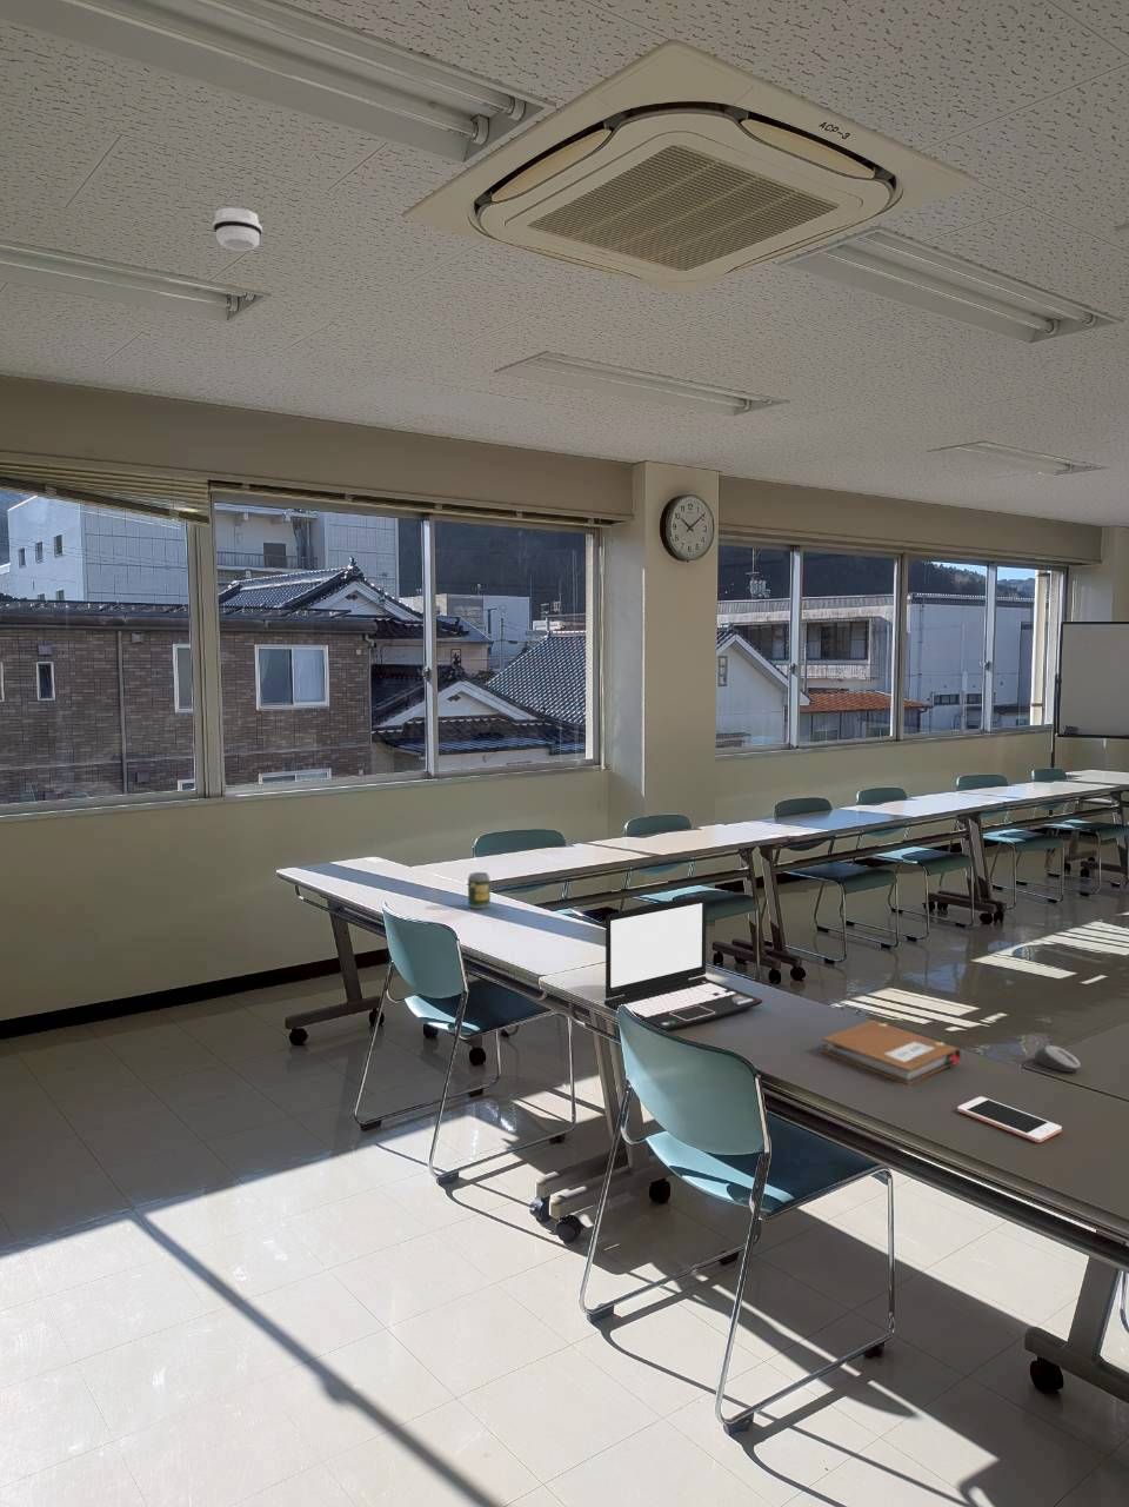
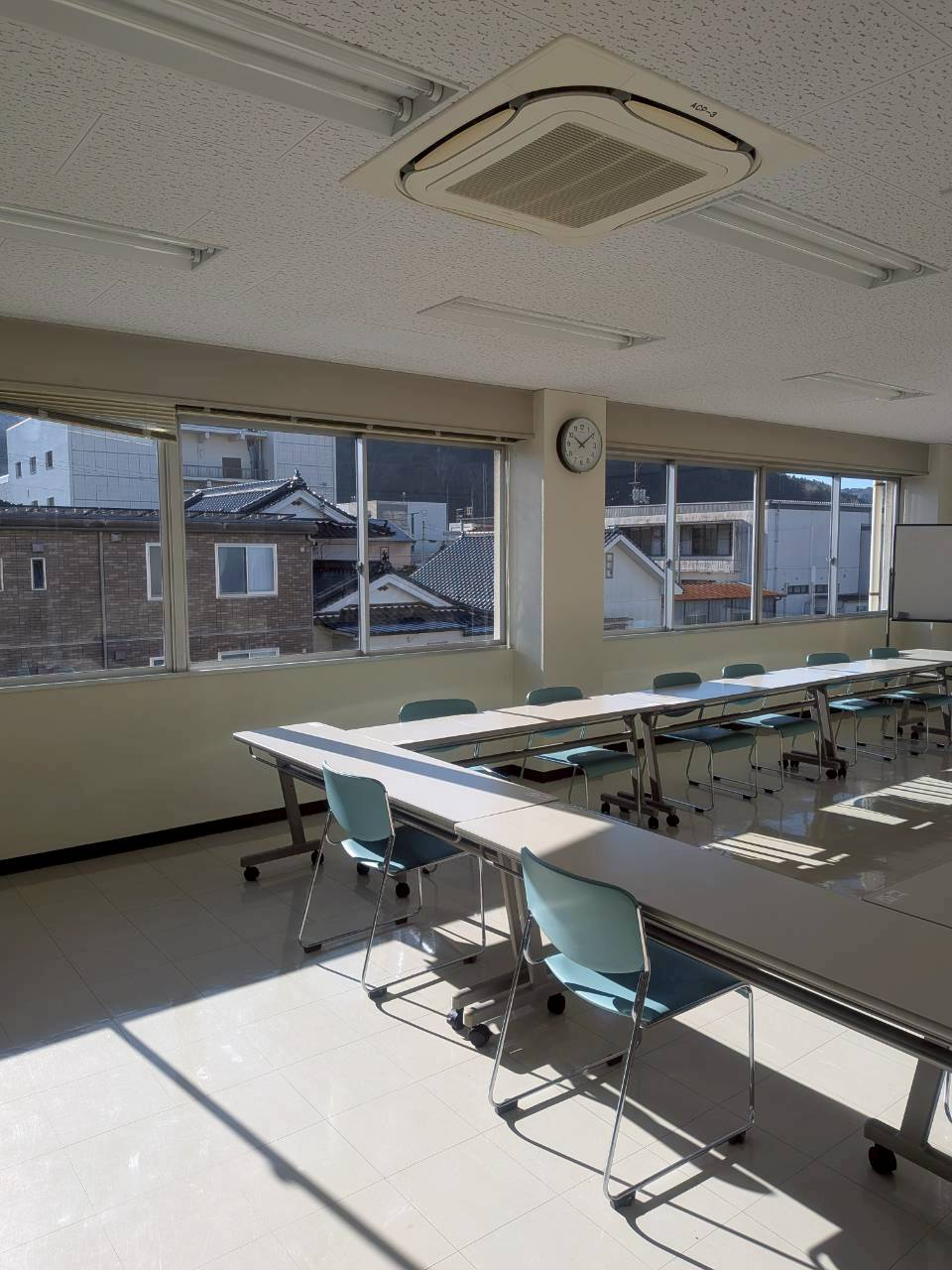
- notebook (893, 1050)
- laptop (684, 960)
- soda can (479, 890)
- smoke detector (237, 229)
- cell phone (1008, 1119)
- computer mouse (1057, 1057)
